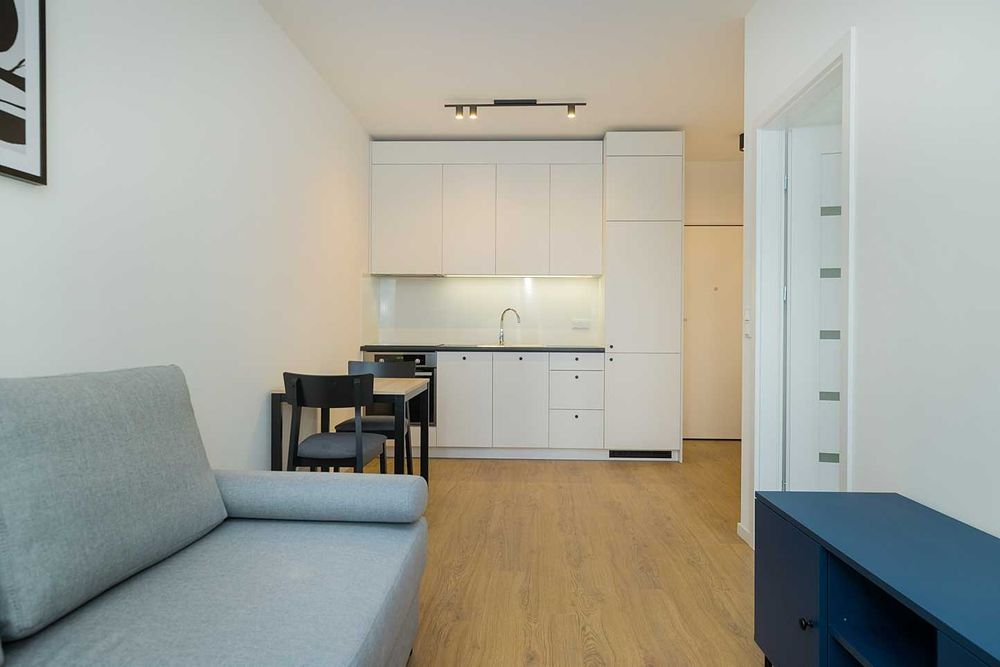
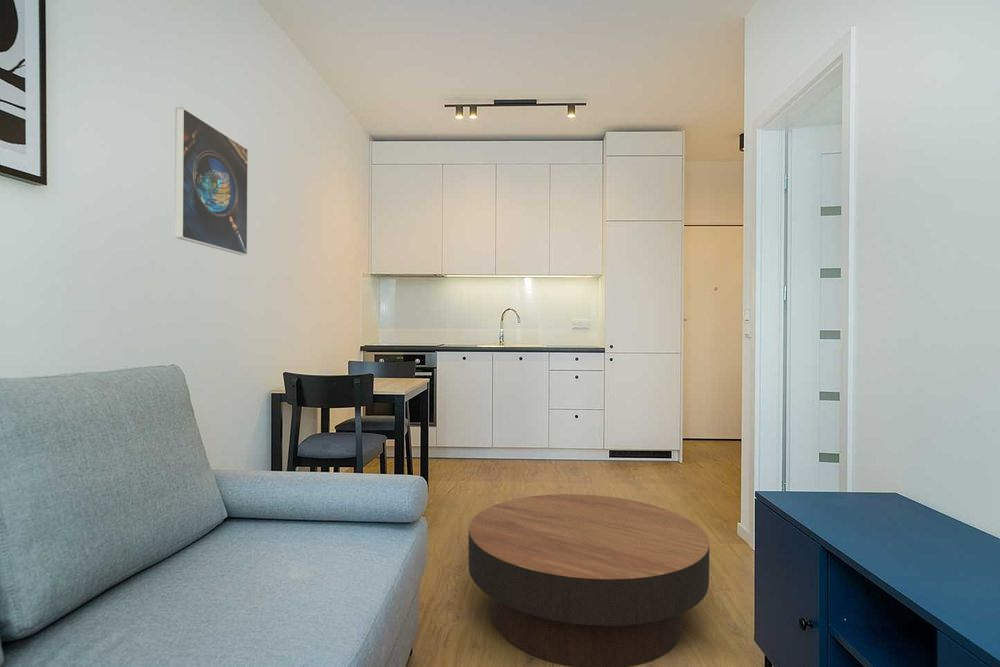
+ coffee table (584, 570)
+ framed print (215, 188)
